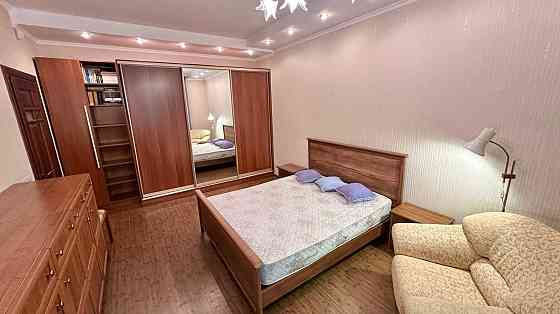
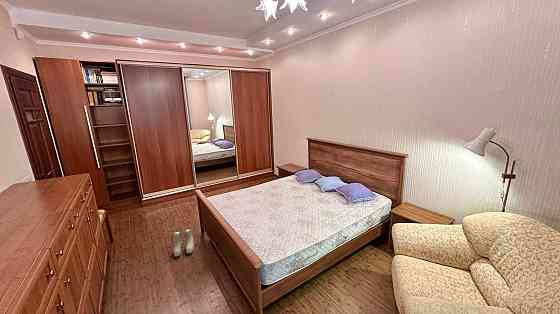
+ boots (181, 242)
